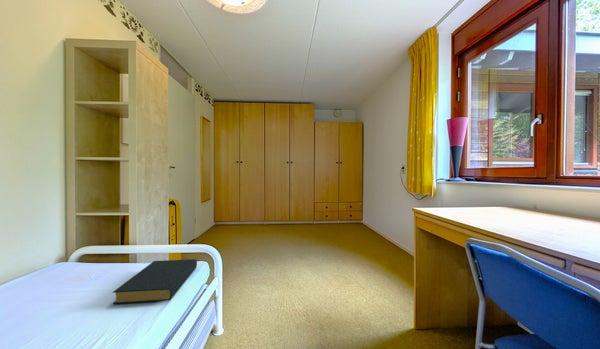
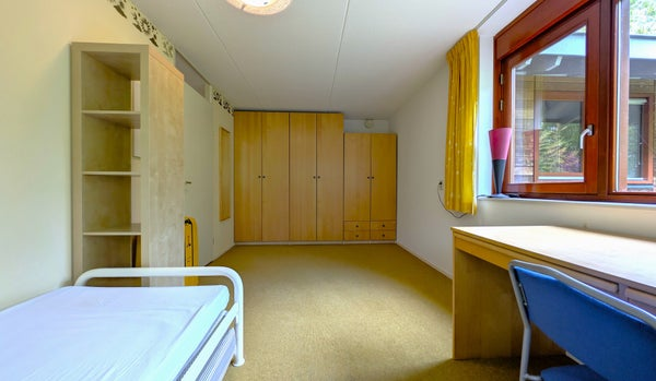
- hardback book (161, 278)
